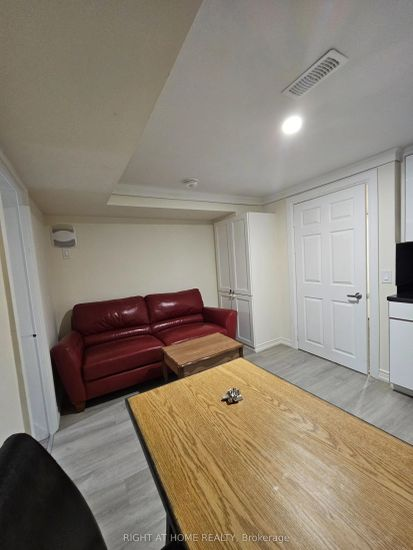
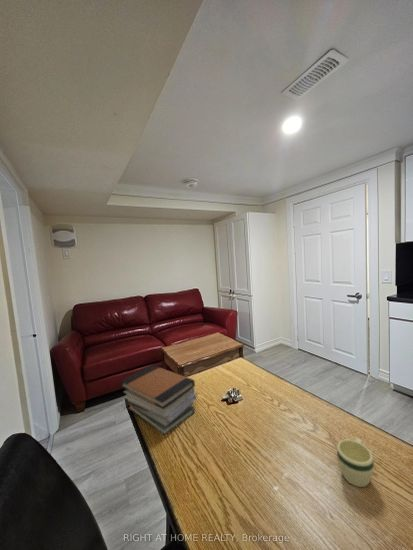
+ book stack (159, 395)
+ mug (356, 458)
